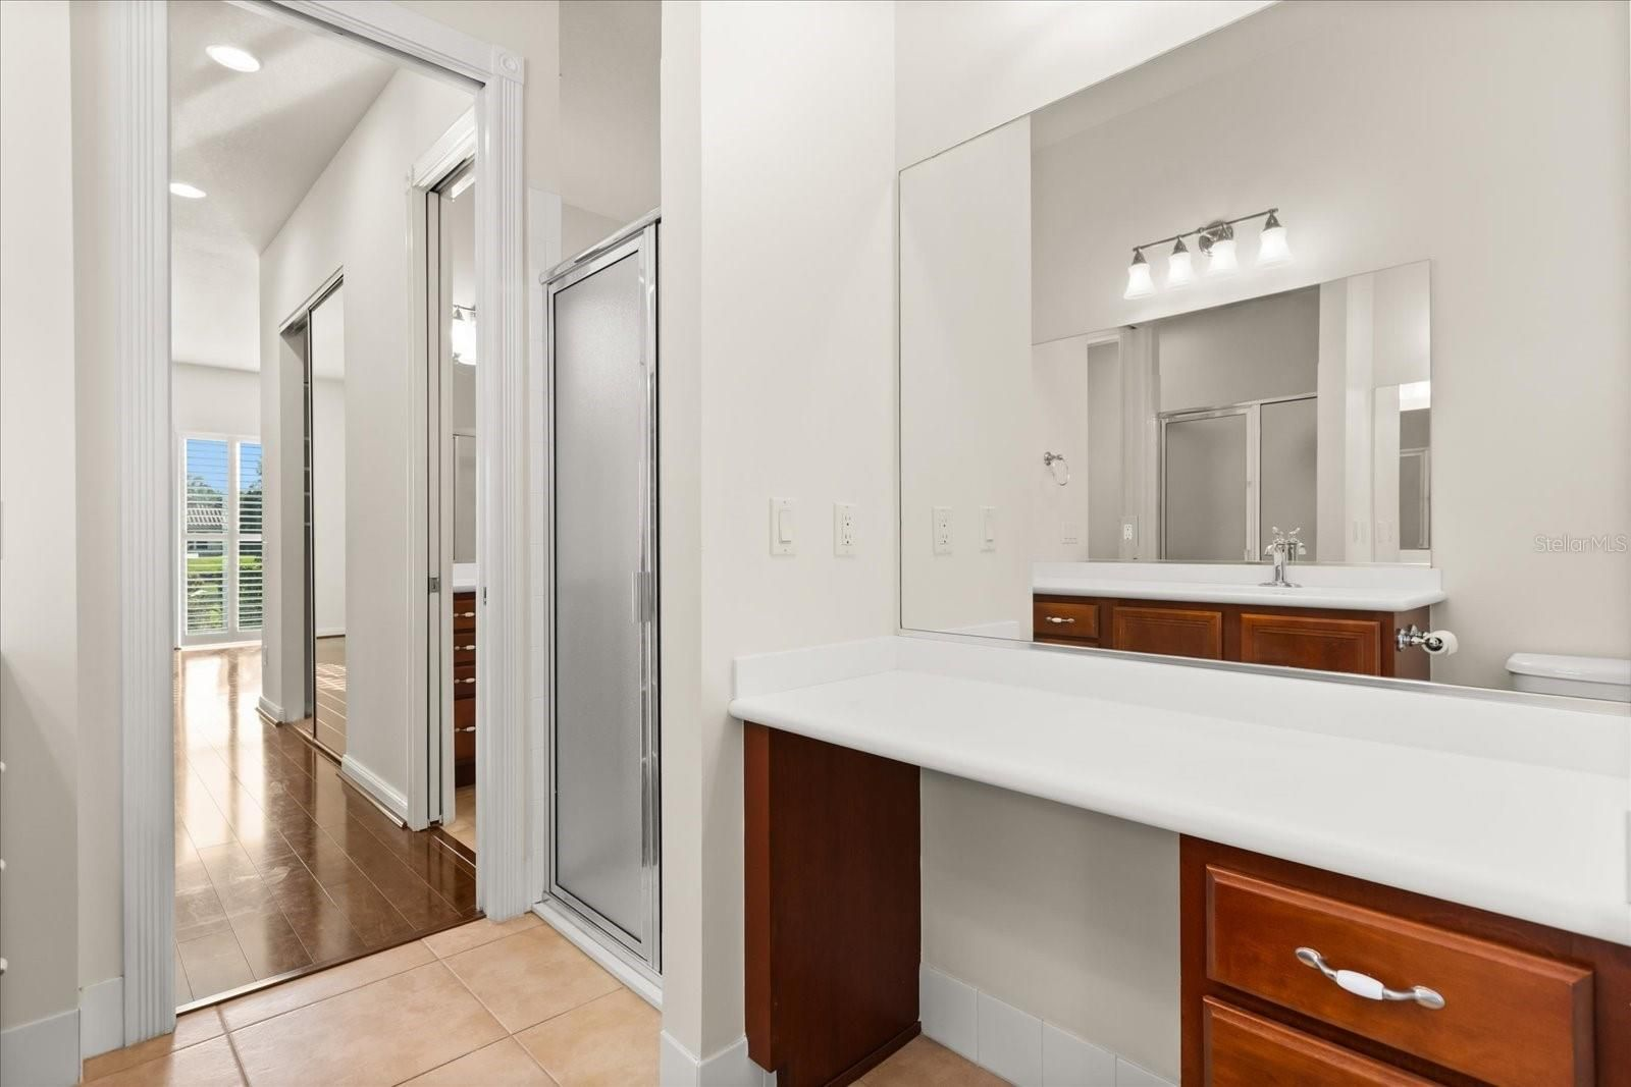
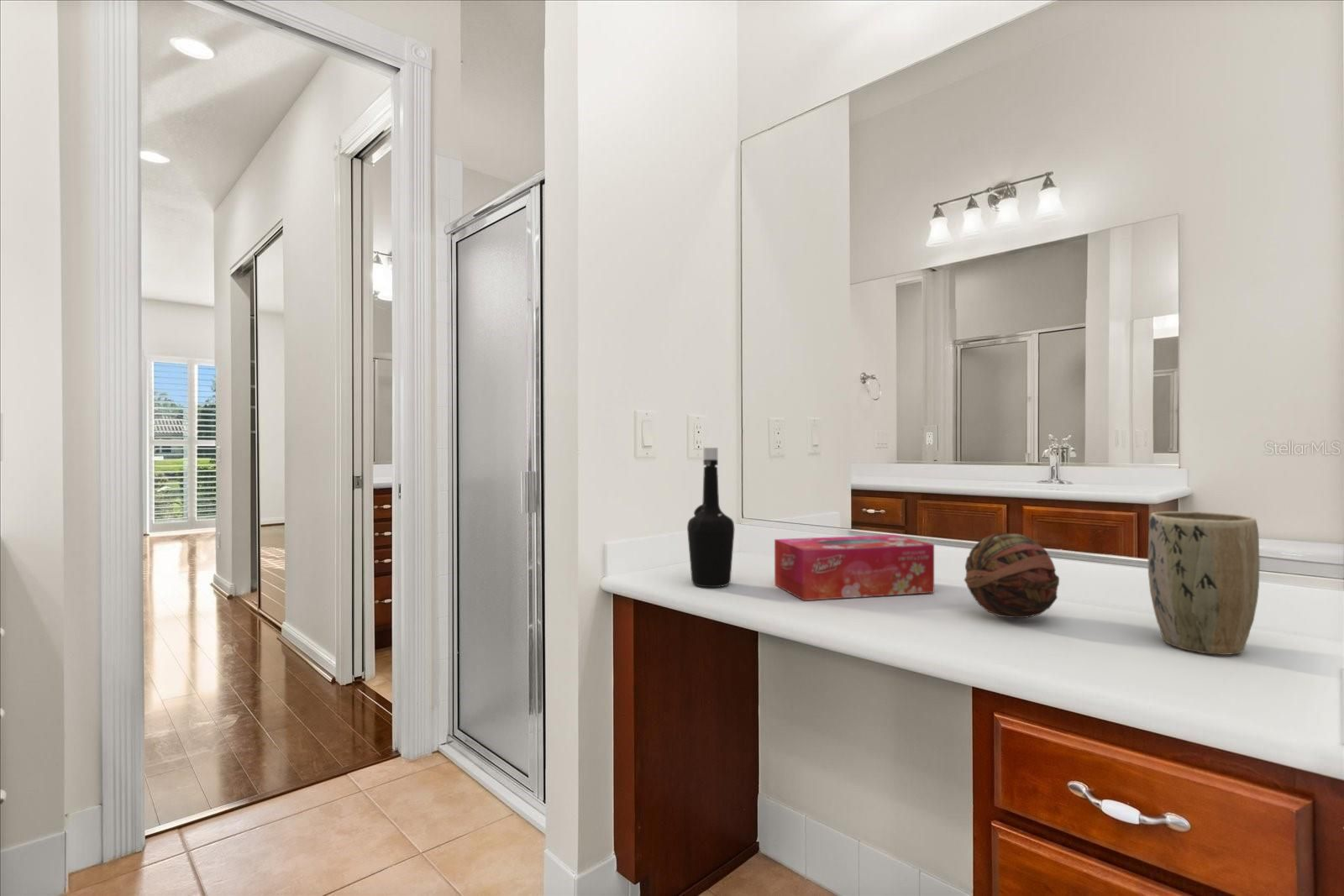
+ plant pot (1201, 580)
+ tissue box (852, 565)
+ decorative ball (1010, 574)
+ bottle (711, 516)
